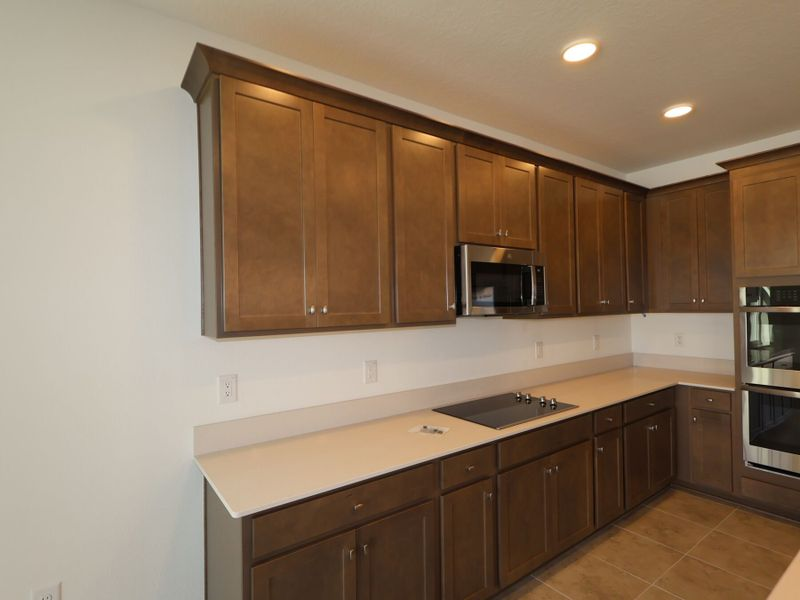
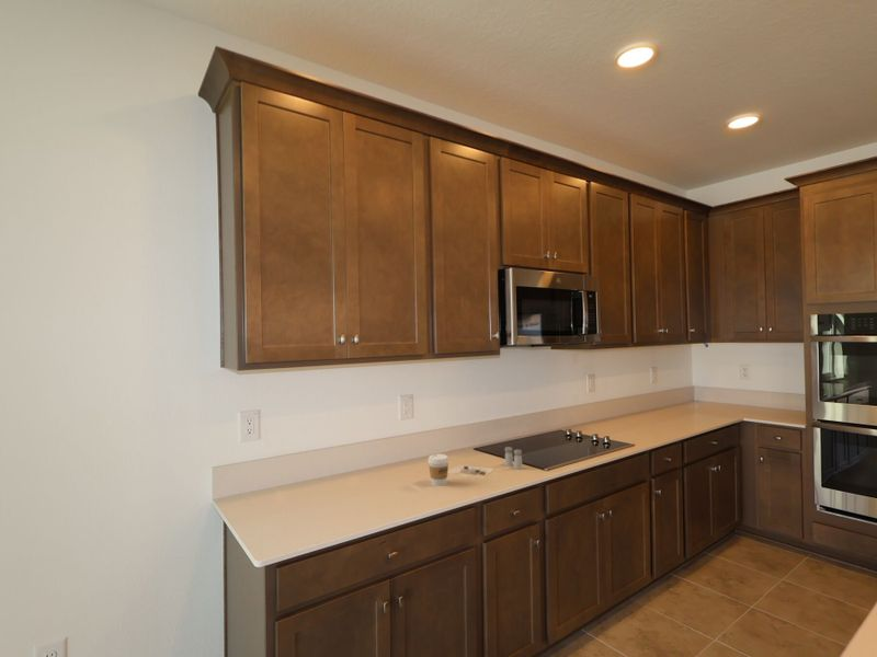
+ coffee cup (438, 470)
+ salt and pepper shaker (512, 458)
